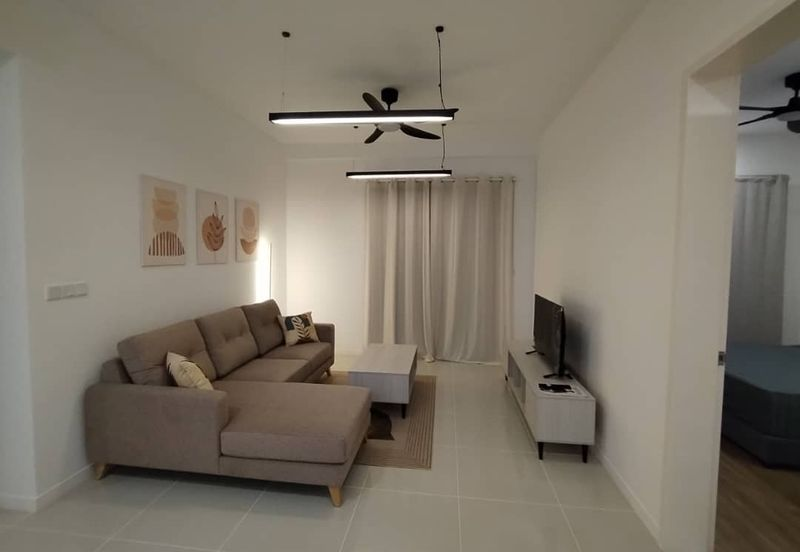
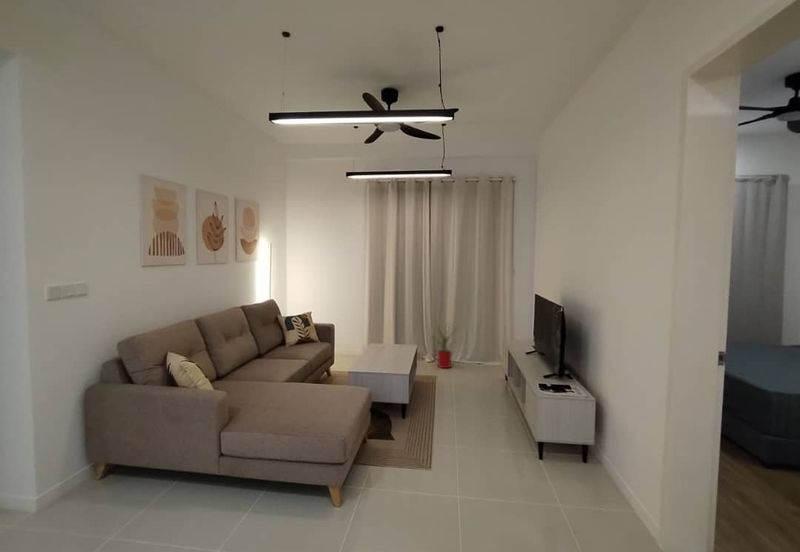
+ house plant (445, 341)
